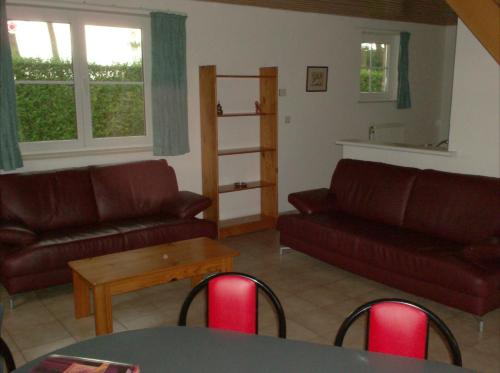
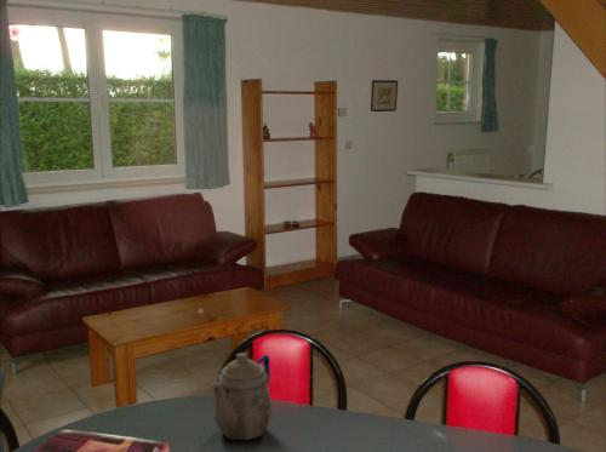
+ teapot (242, 391)
